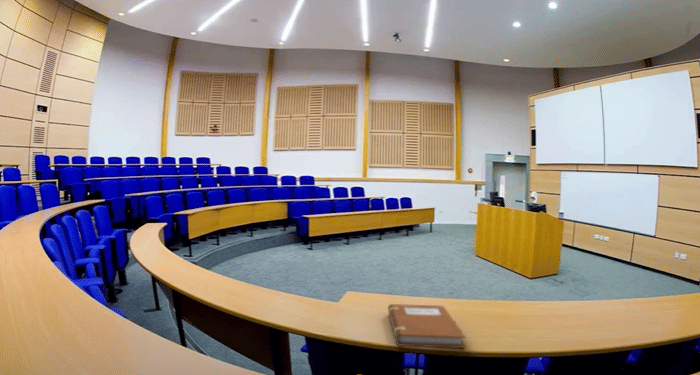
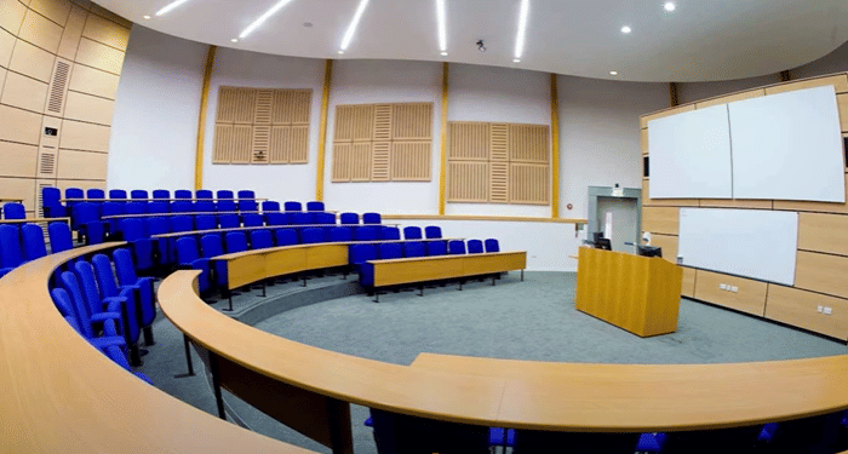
- notebook (421, 322)
